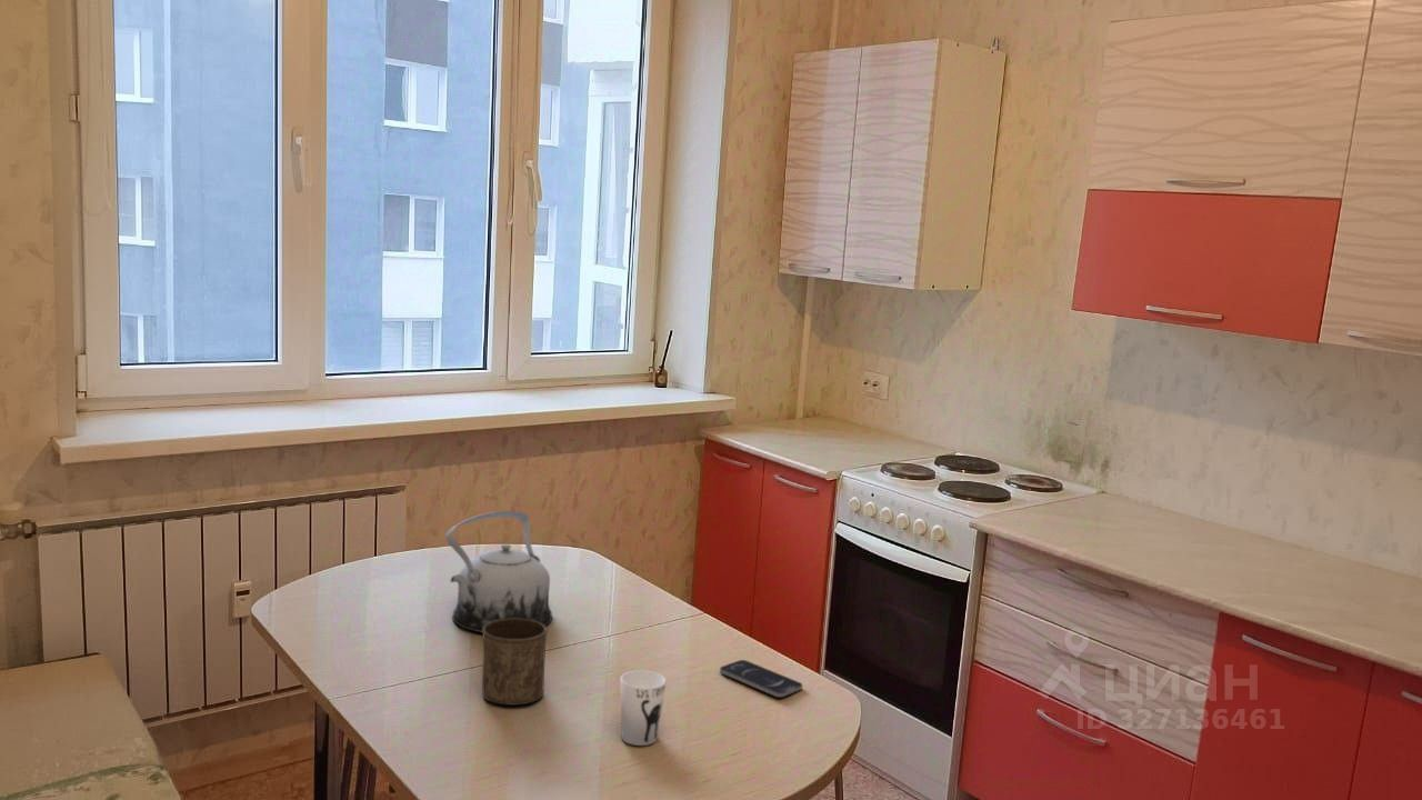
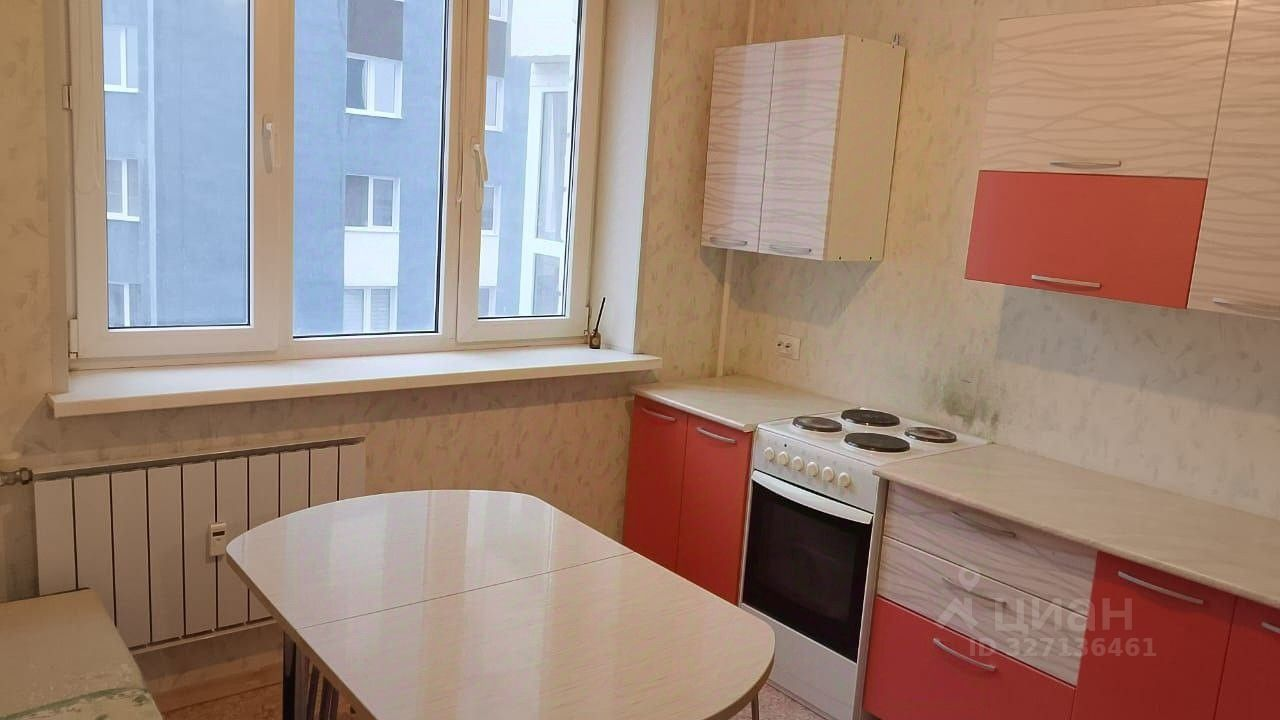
- cup (641, 708)
- cup (513, 661)
- smartphone (760, 678)
- teapot (498, 569)
